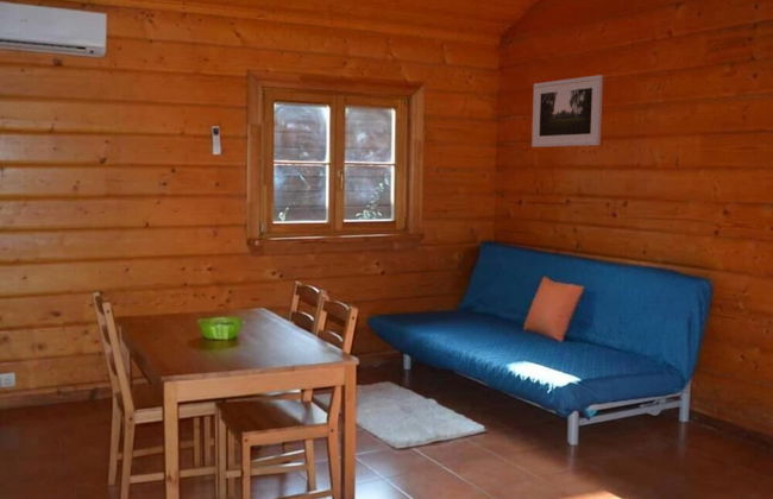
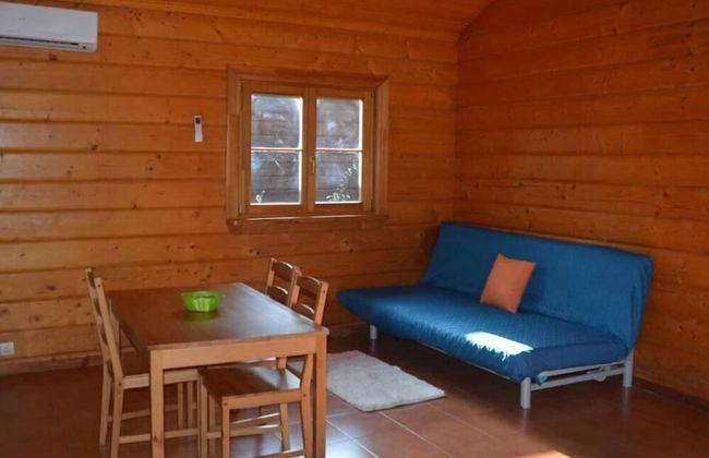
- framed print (565, 113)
